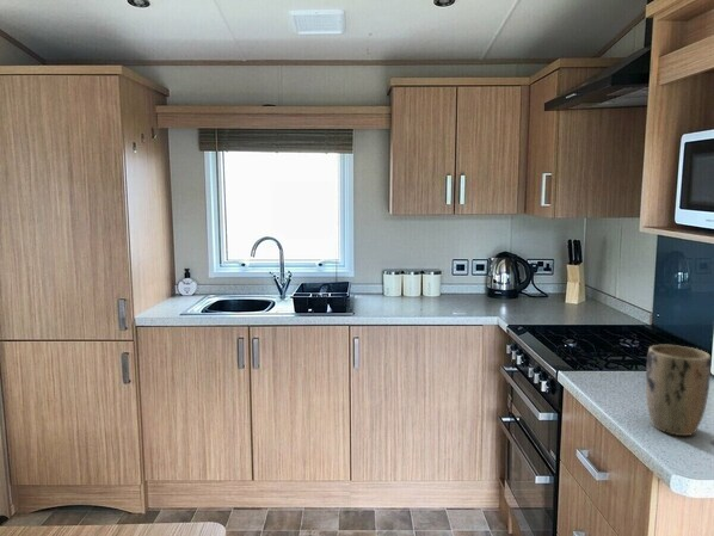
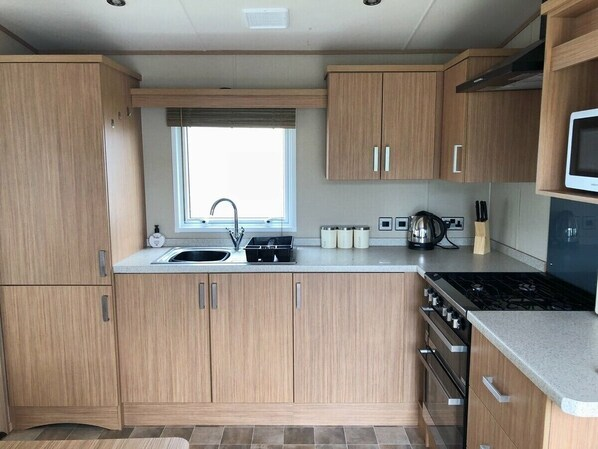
- plant pot (676, 389)
